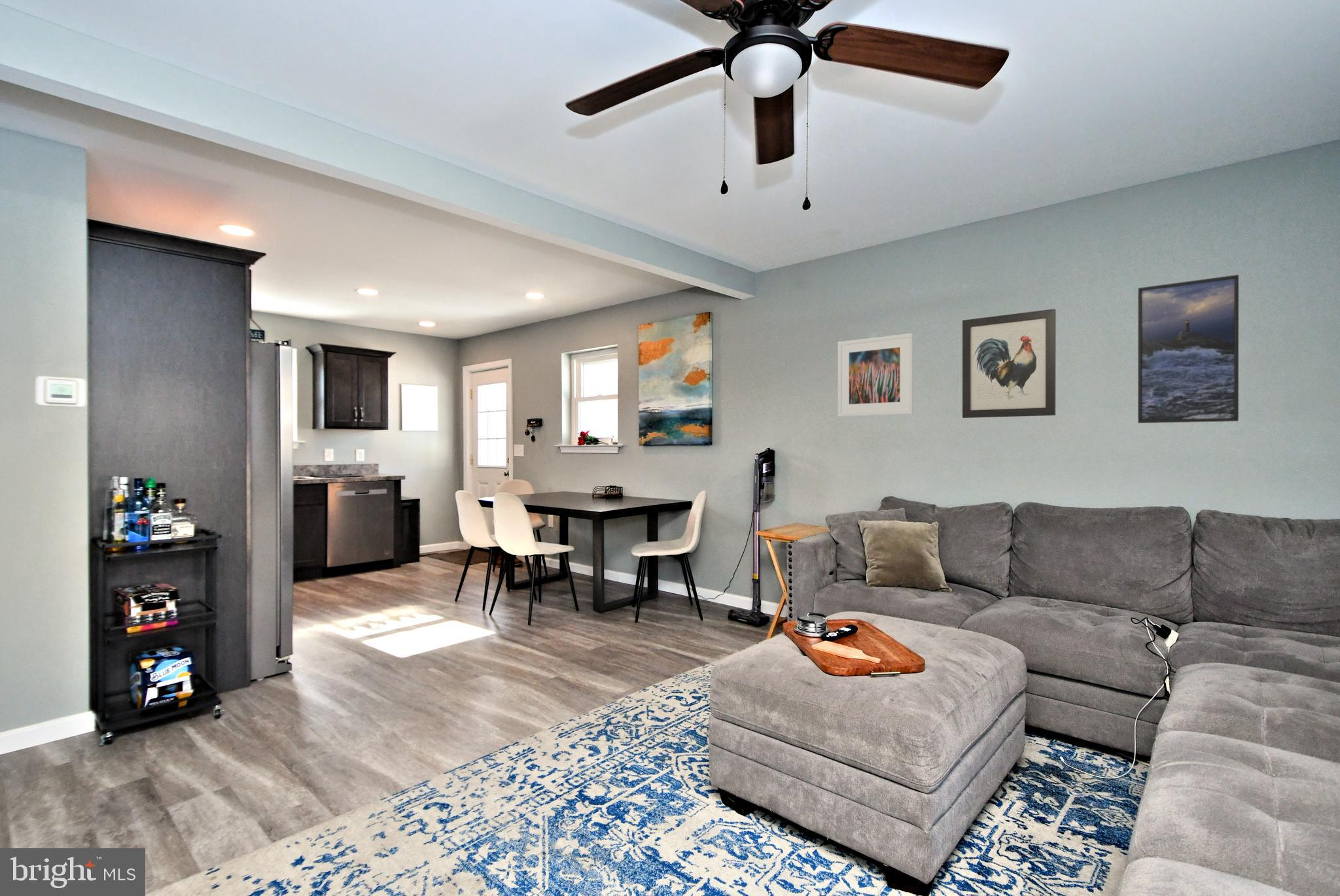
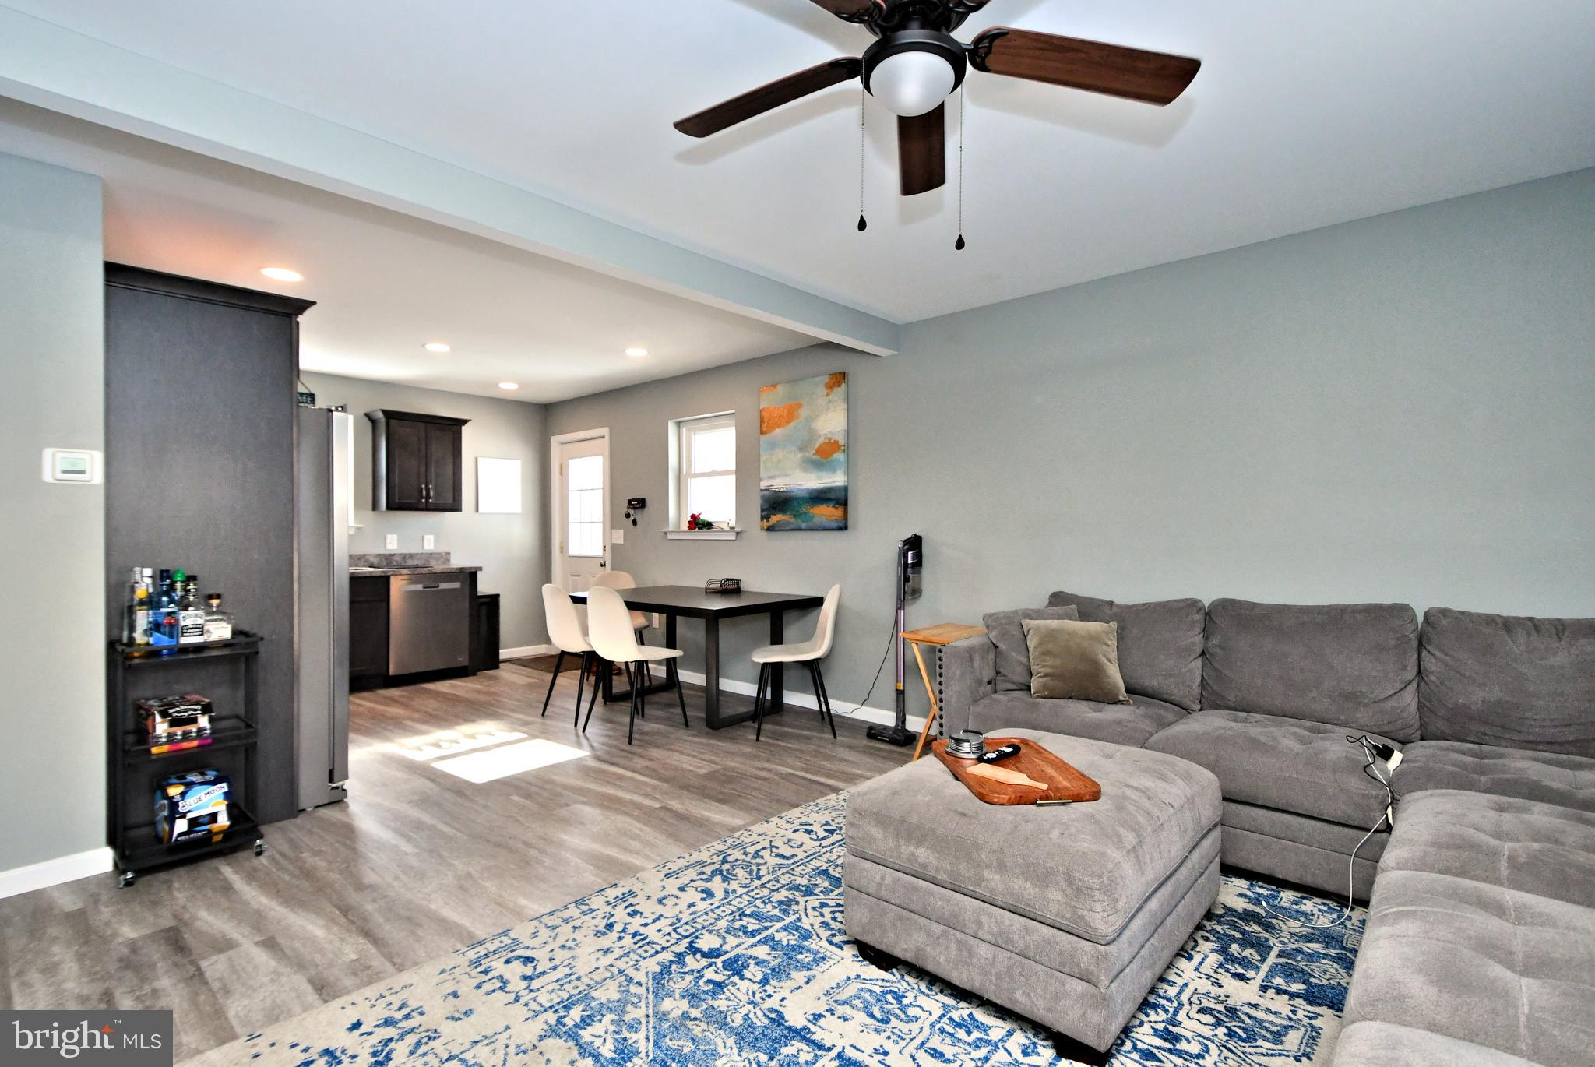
- wall art (1007, 366)
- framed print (874, 376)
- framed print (1186, 352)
